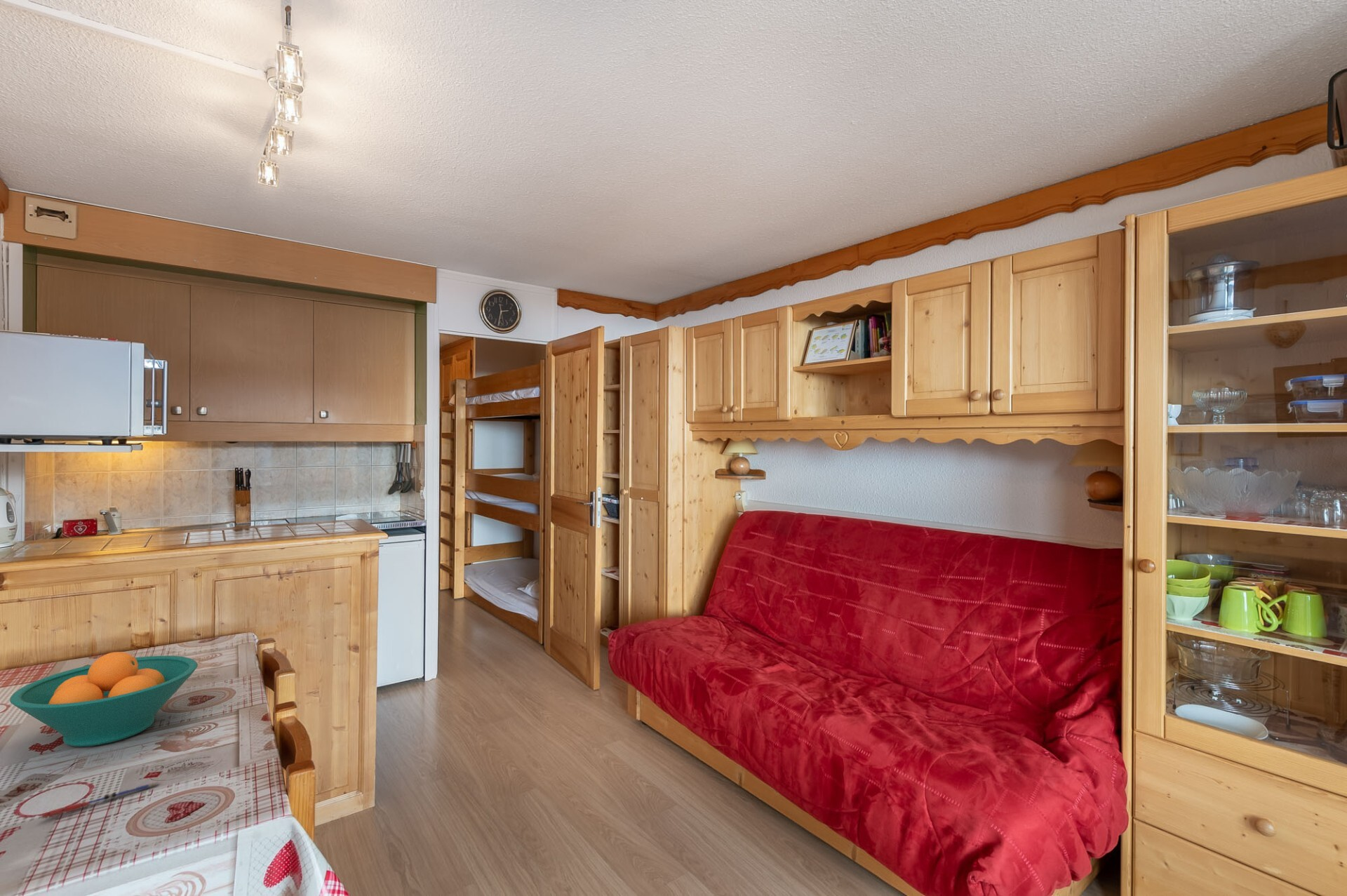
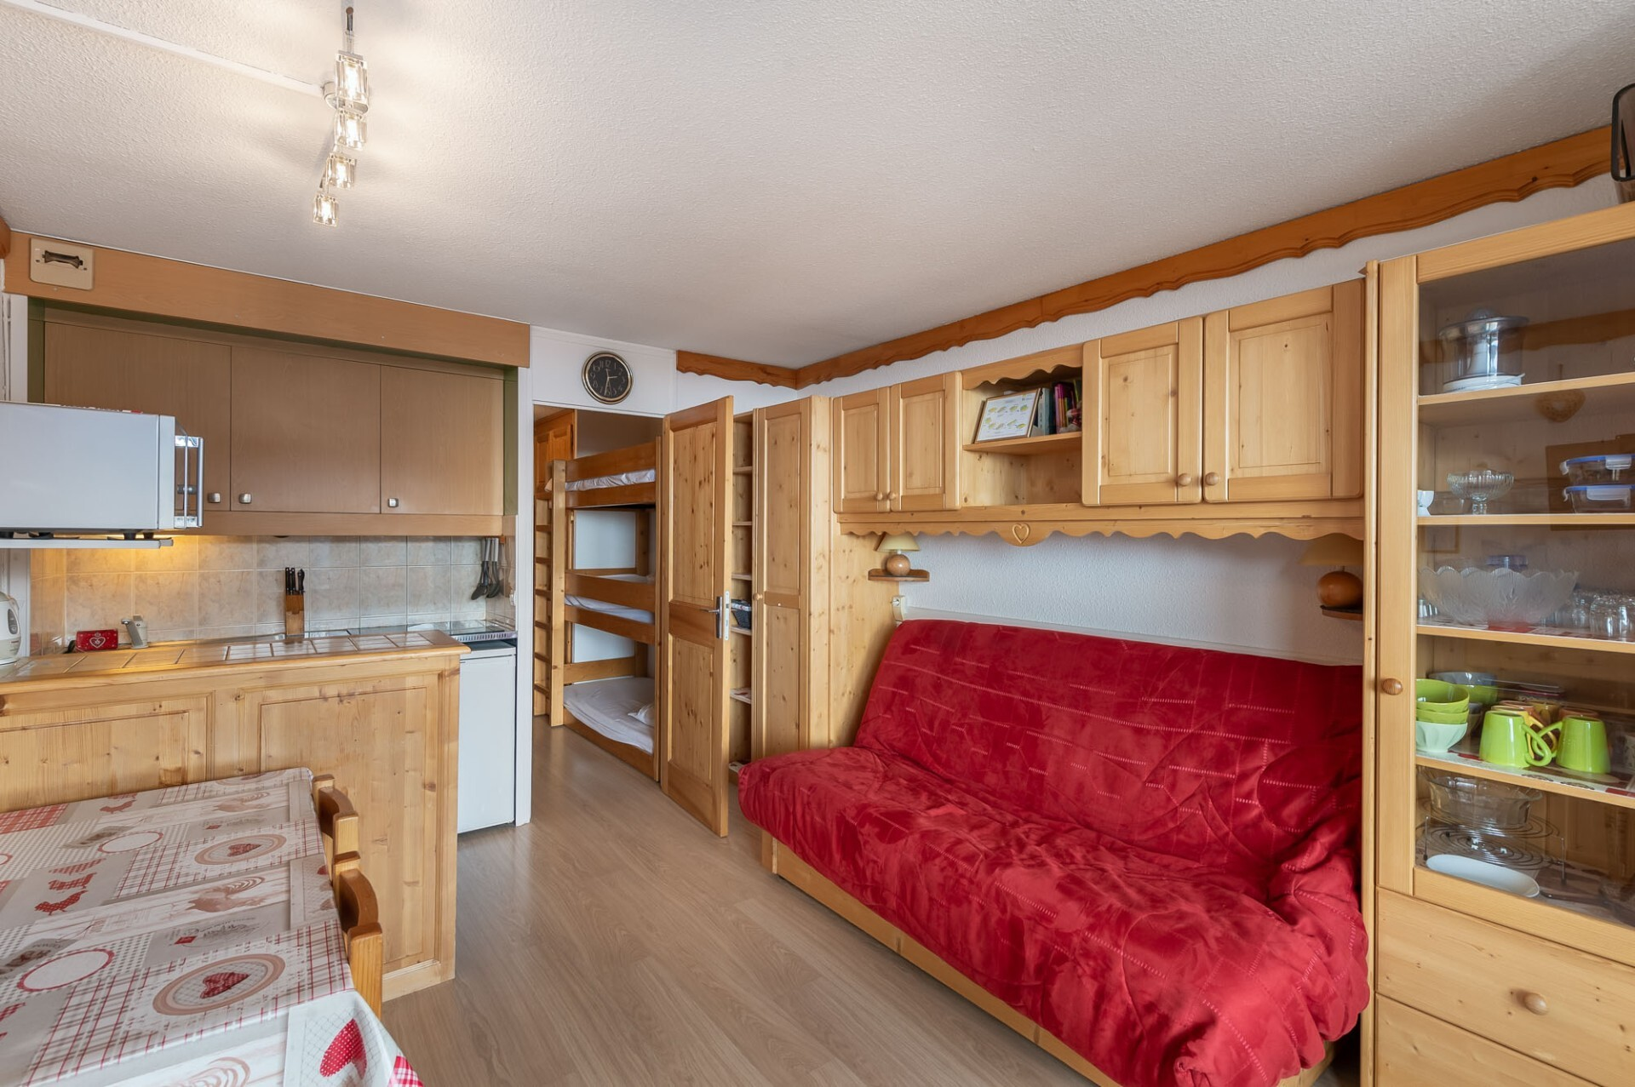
- pen (102, 798)
- fruit bowl (111, 693)
